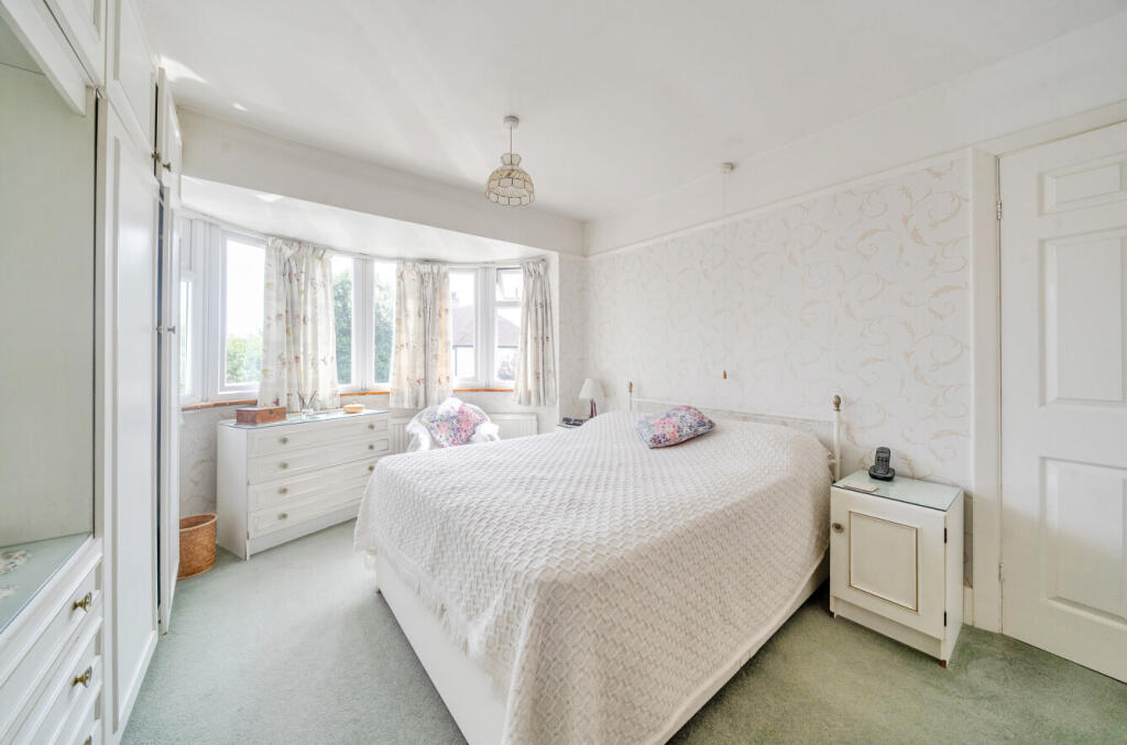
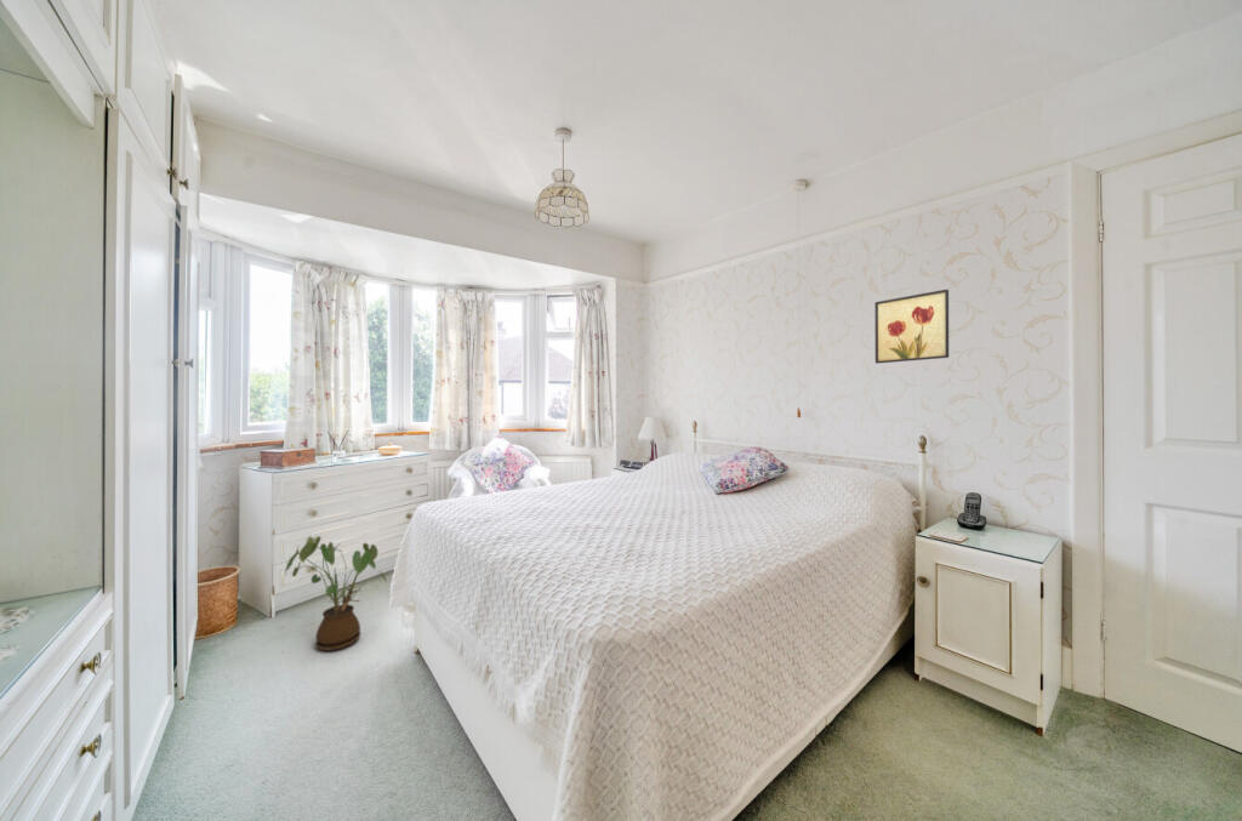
+ house plant (337, 587)
+ wall art (910, 327)
